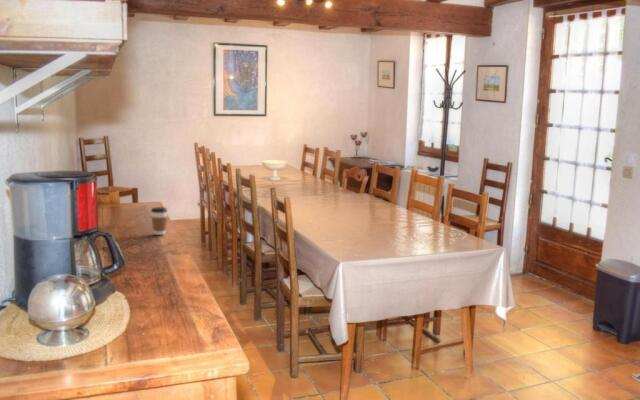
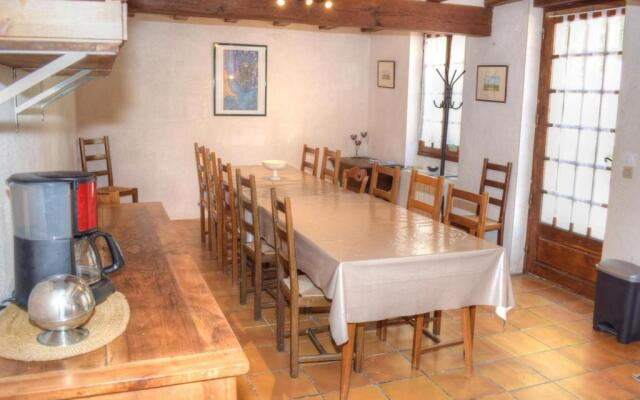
- coffee cup (159, 220)
